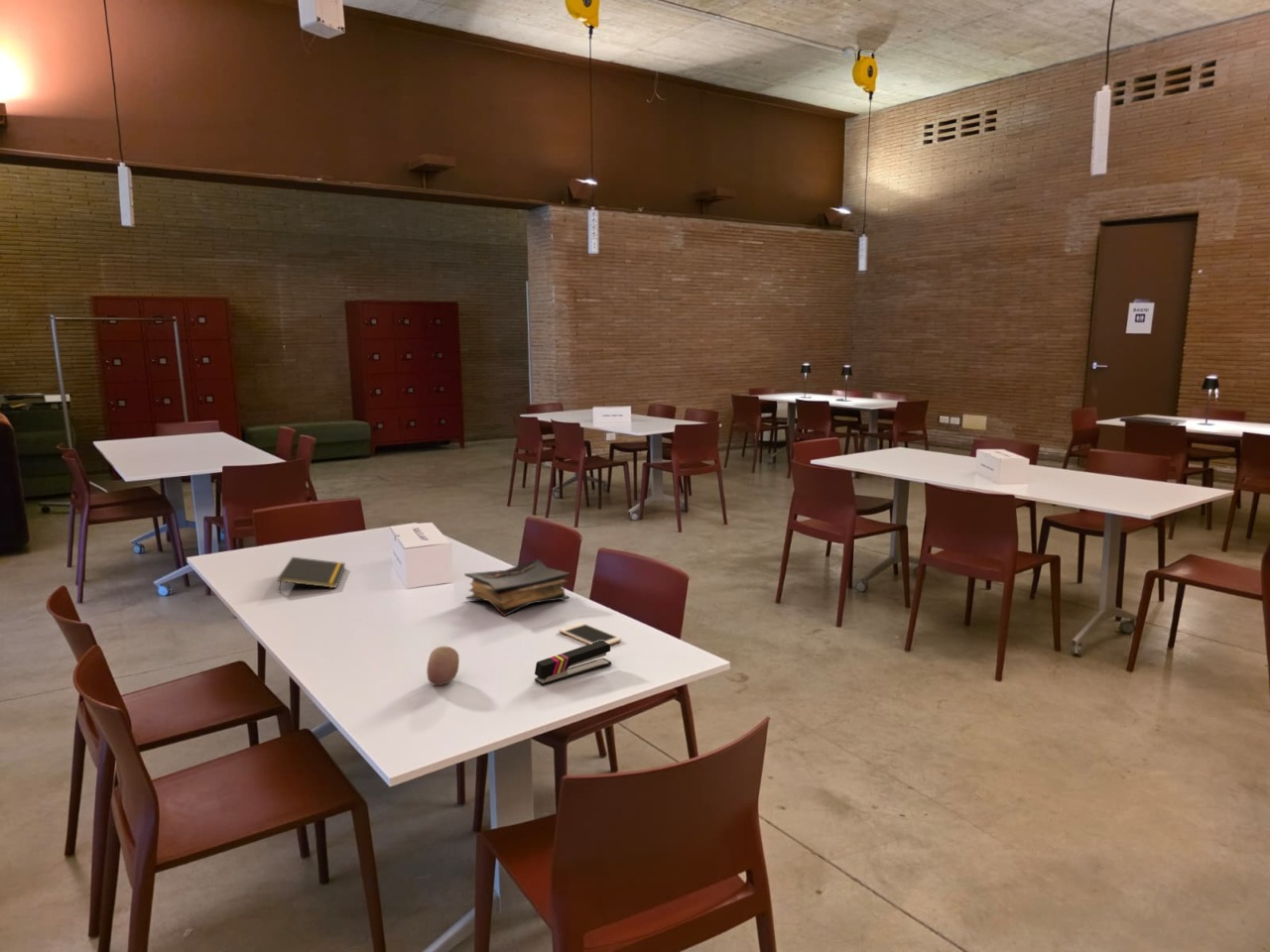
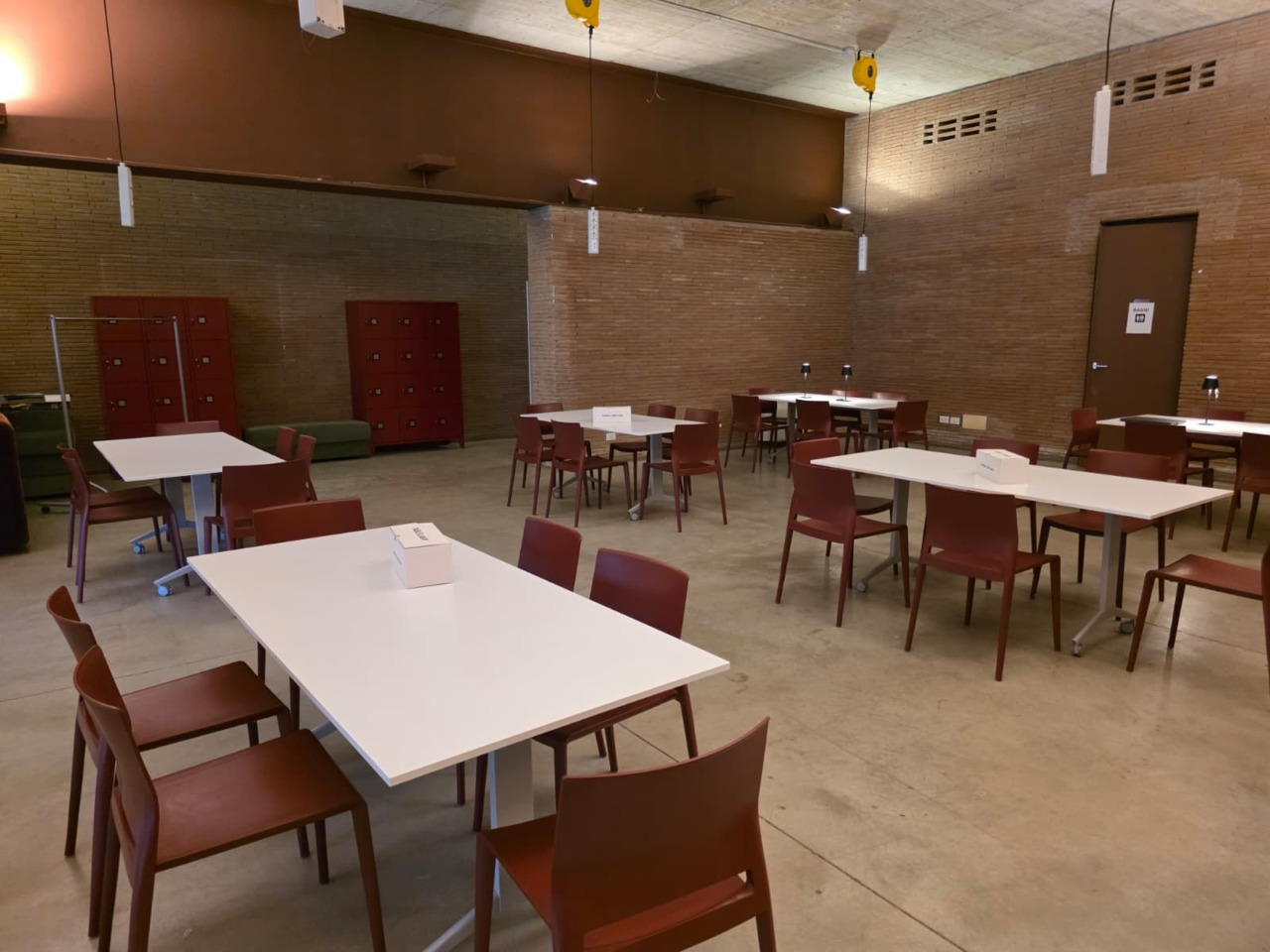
- notepad (313, 571)
- stapler (573, 661)
- cell phone (589, 635)
- book (519, 586)
- fruit (443, 663)
